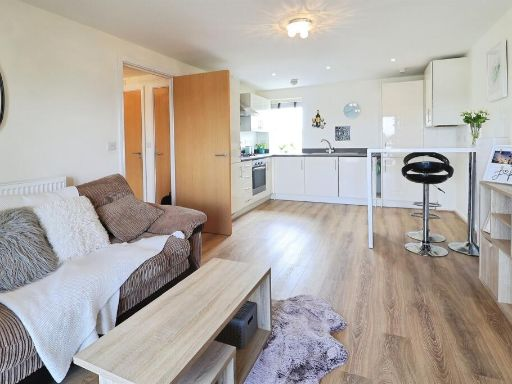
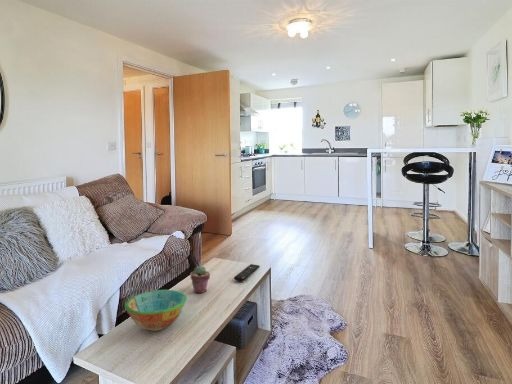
+ remote control (247, 272)
+ bowl (157, 313)
+ potted succulent (200, 278)
